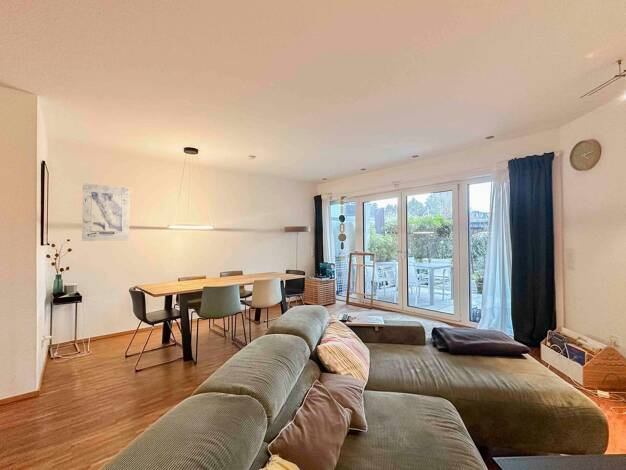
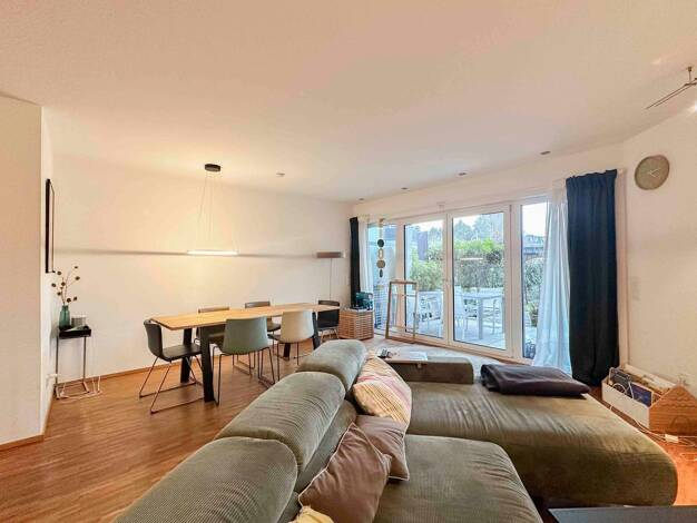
- wall art (106, 213)
